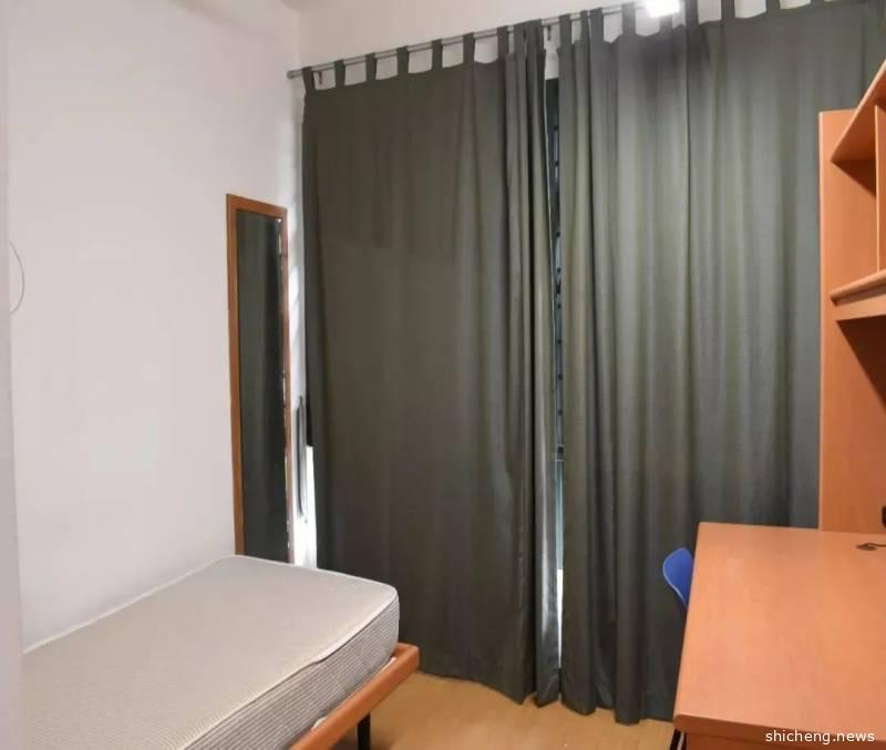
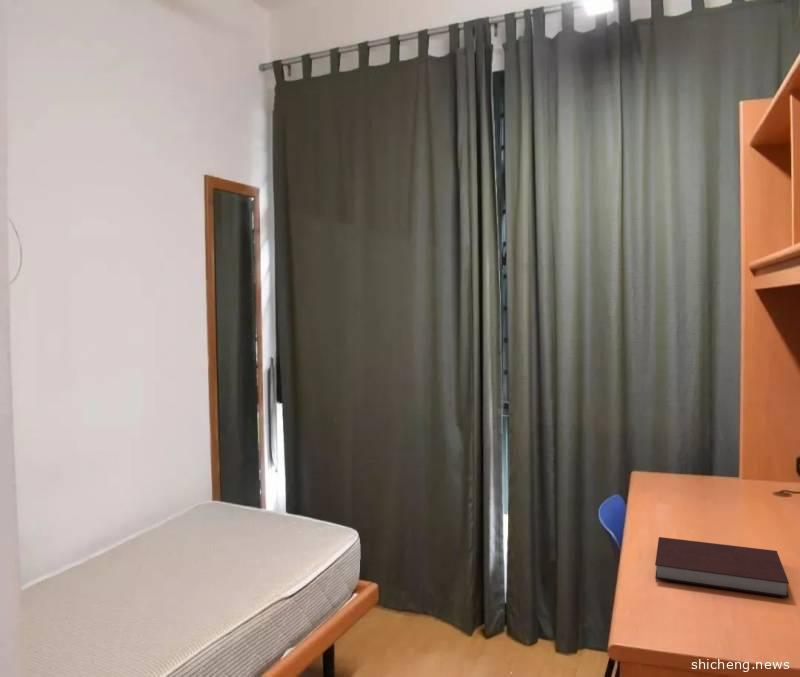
+ notebook (717, 564)
